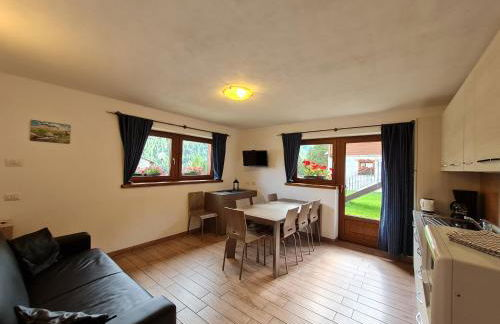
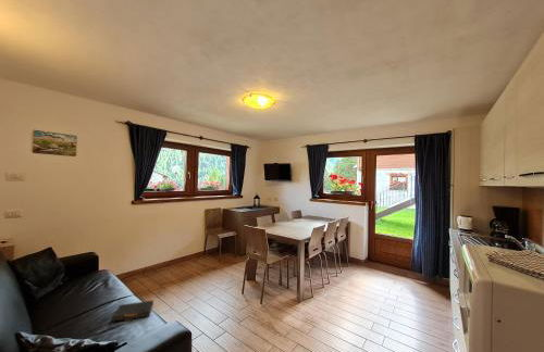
+ book (134, 310)
